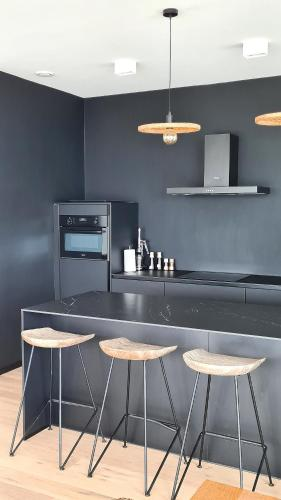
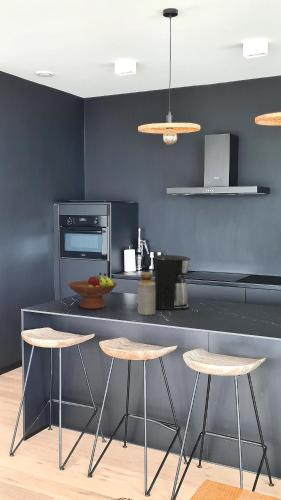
+ bottle (146, 292)
+ fruit bowl (92, 290)
+ coffee maker (164, 280)
